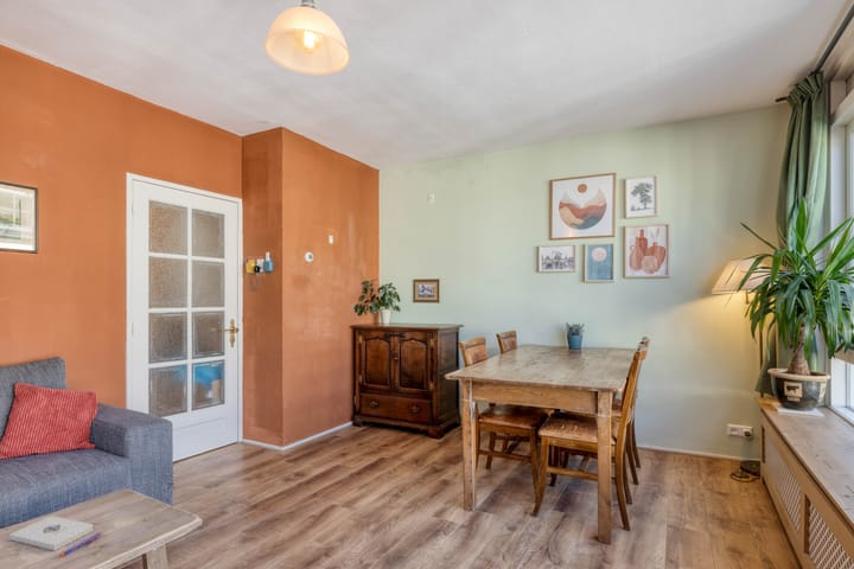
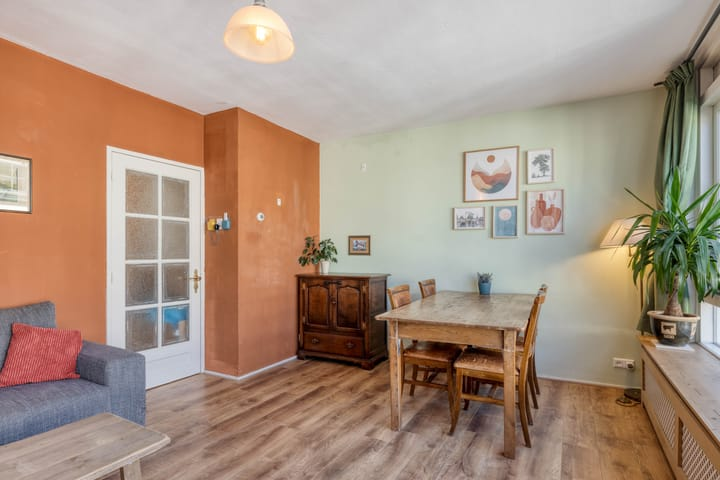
- notepad (52, 531)
- pen (81, 543)
